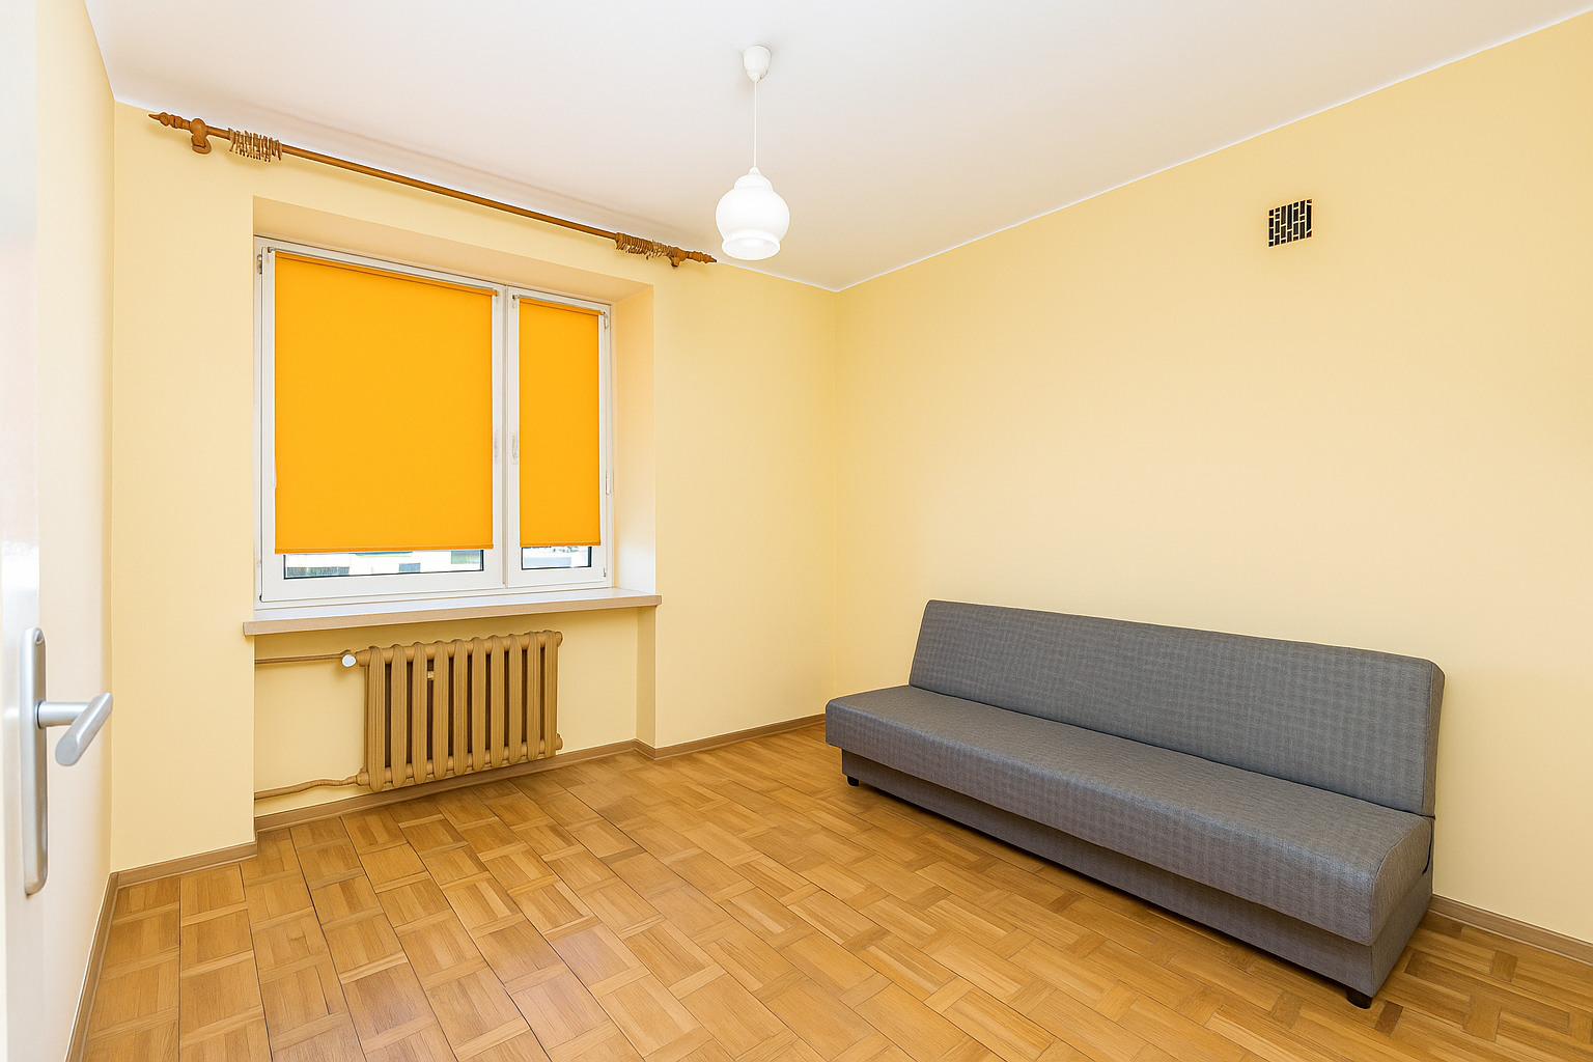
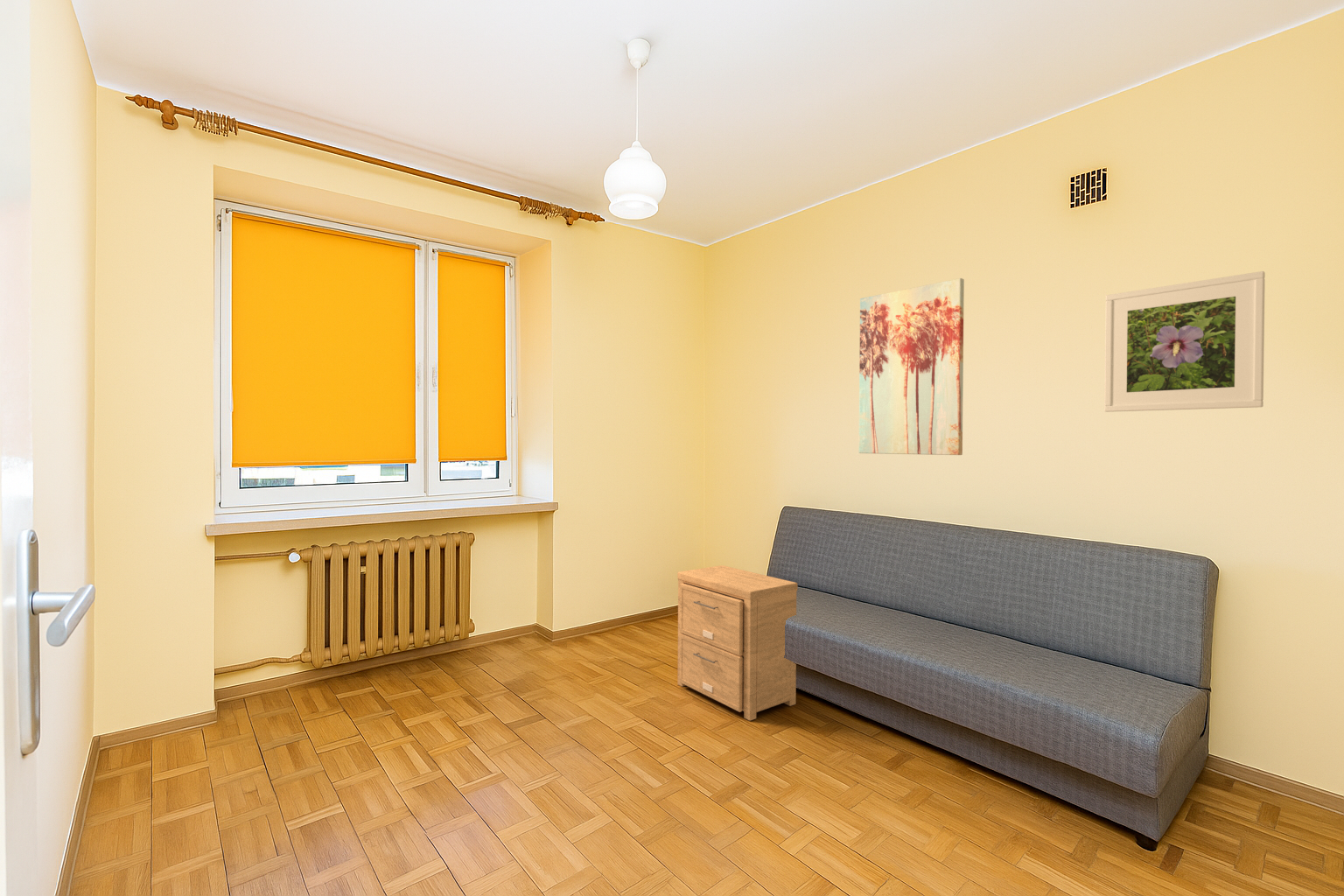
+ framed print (1178, 346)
+ side table (731, 636)
+ wall art (907, 371)
